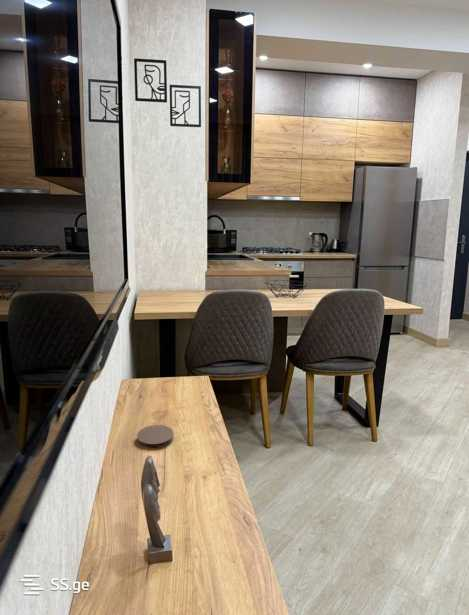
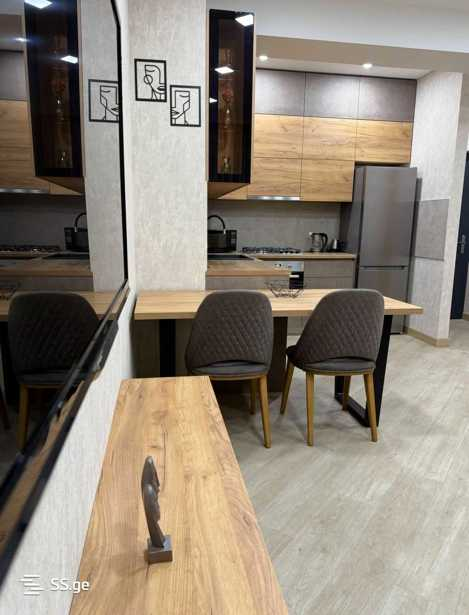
- coaster (155, 436)
